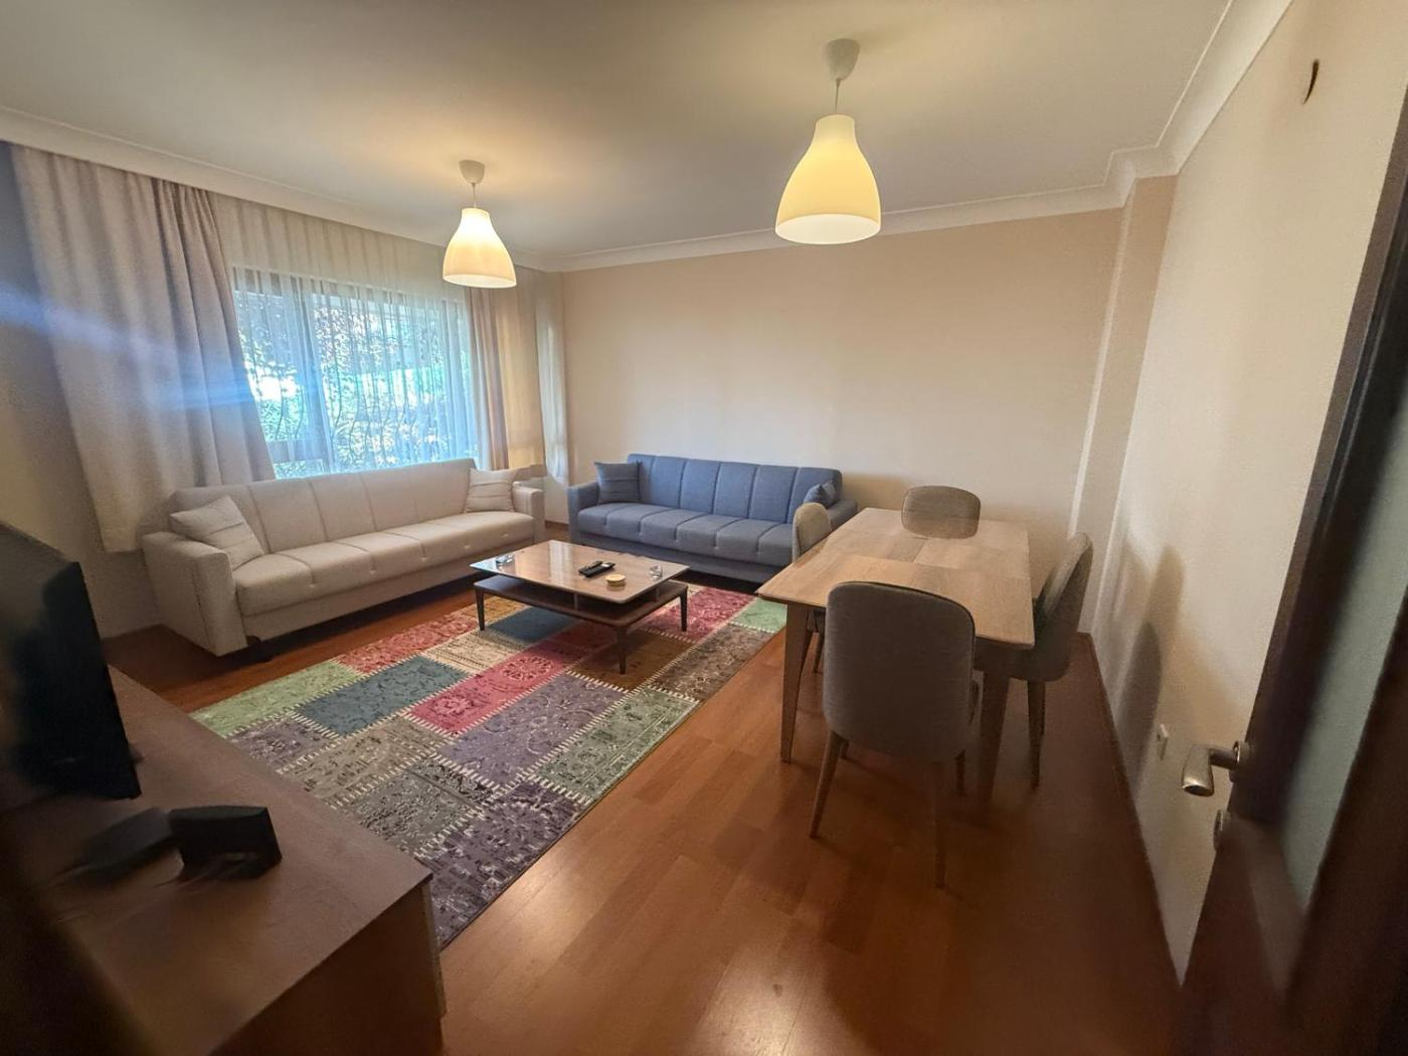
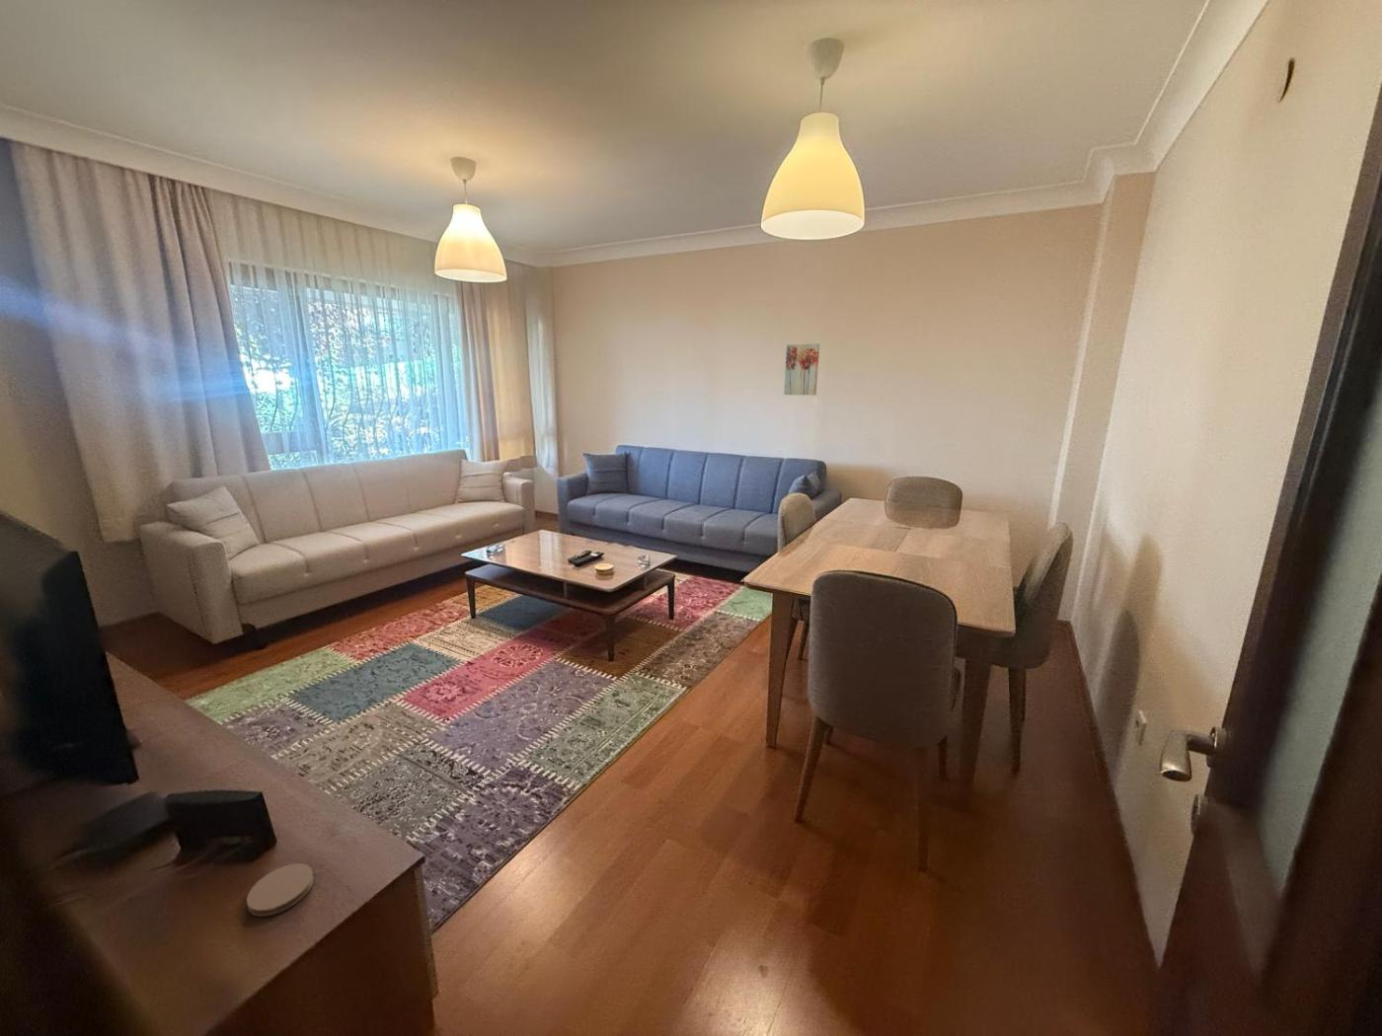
+ coaster (281, 888)
+ wall art (801, 370)
